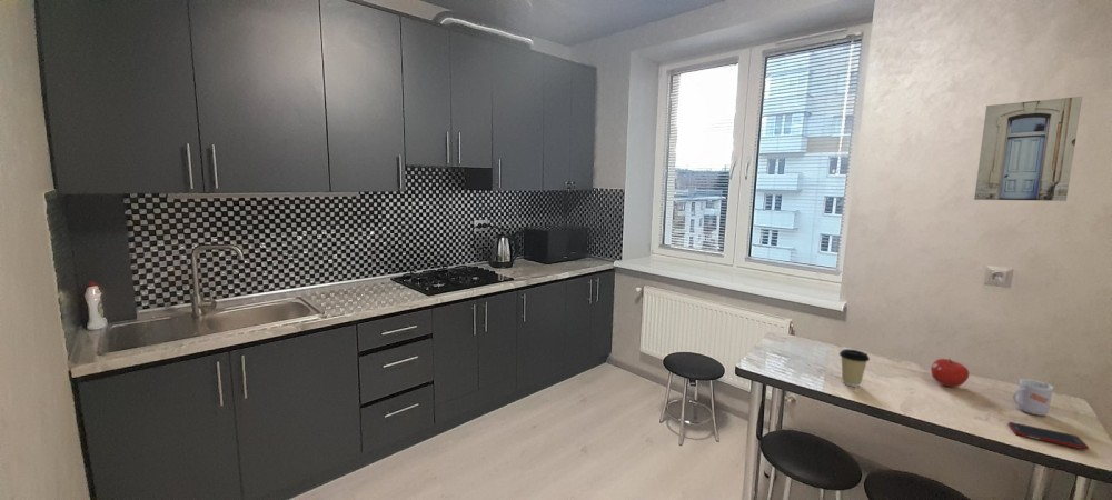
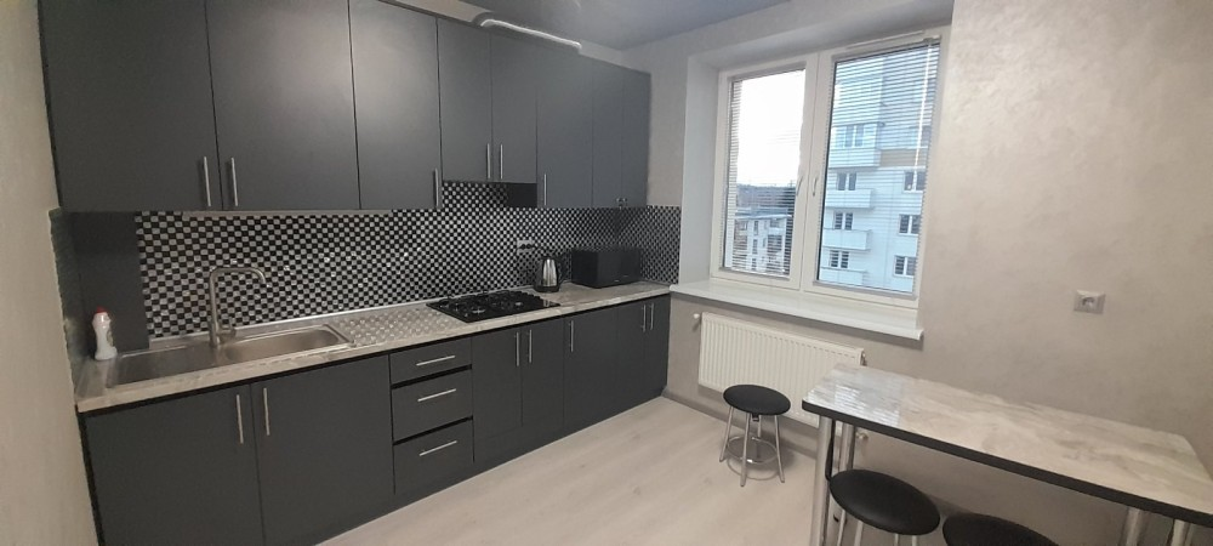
- coffee cup (853, 367)
- fruit (950, 371)
- mug (1031, 393)
- cell phone (1045, 434)
- wall art (1024, 151)
